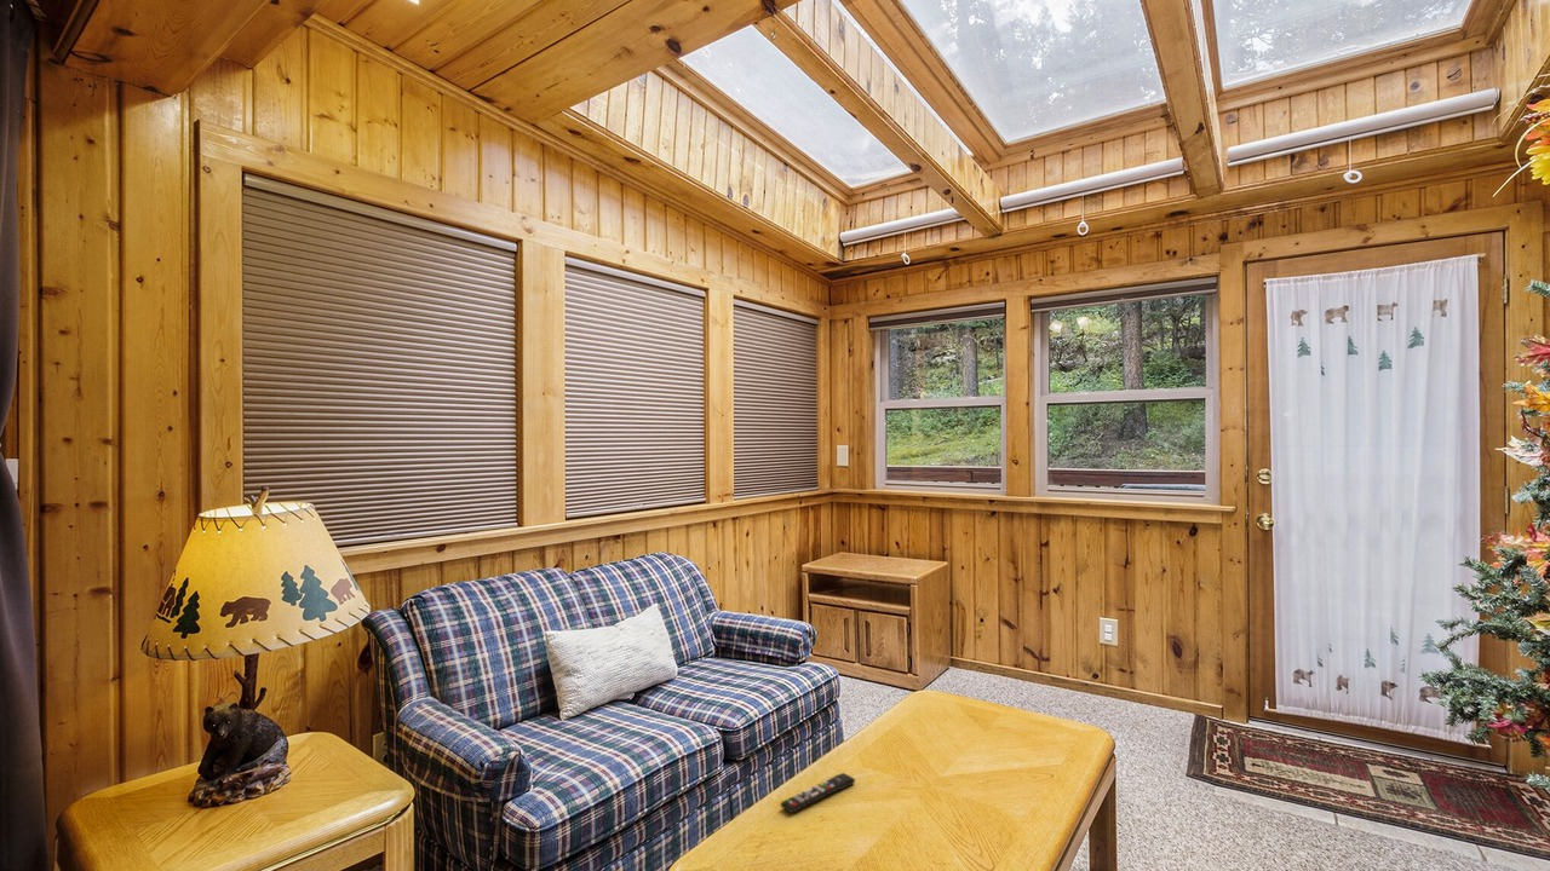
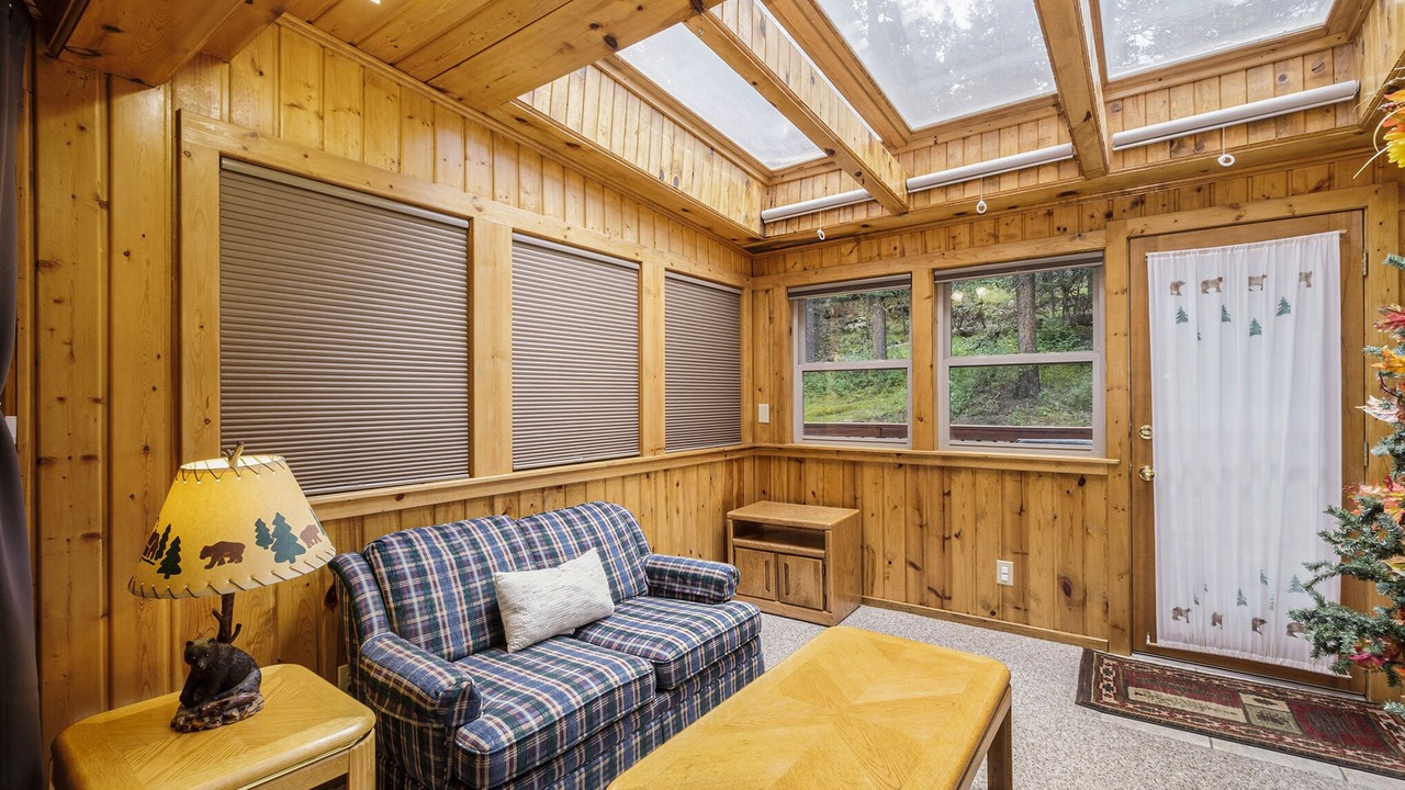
- remote control (819, 791)
